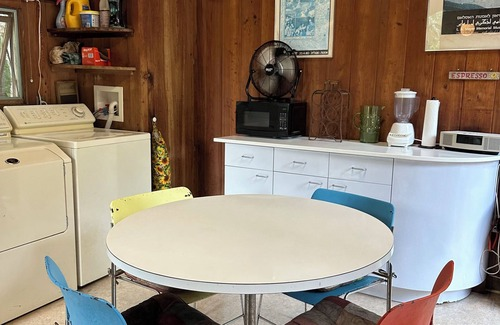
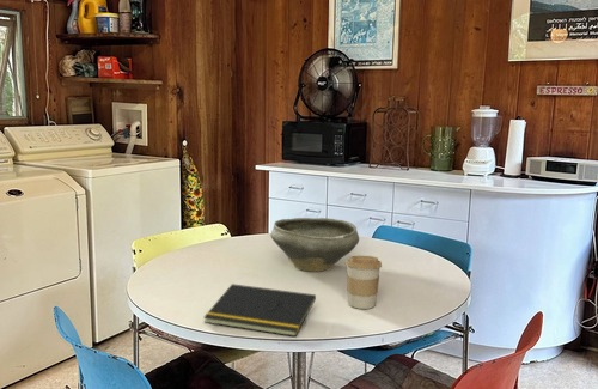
+ bowl (315, 245)
+ coffee cup (362, 280)
+ notepad (261, 308)
